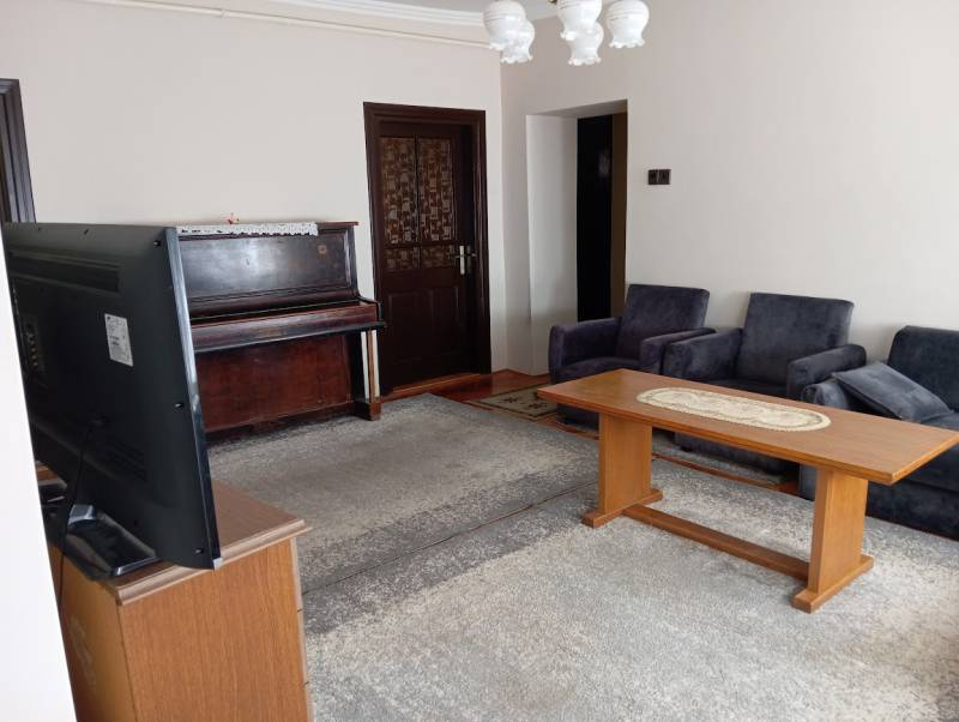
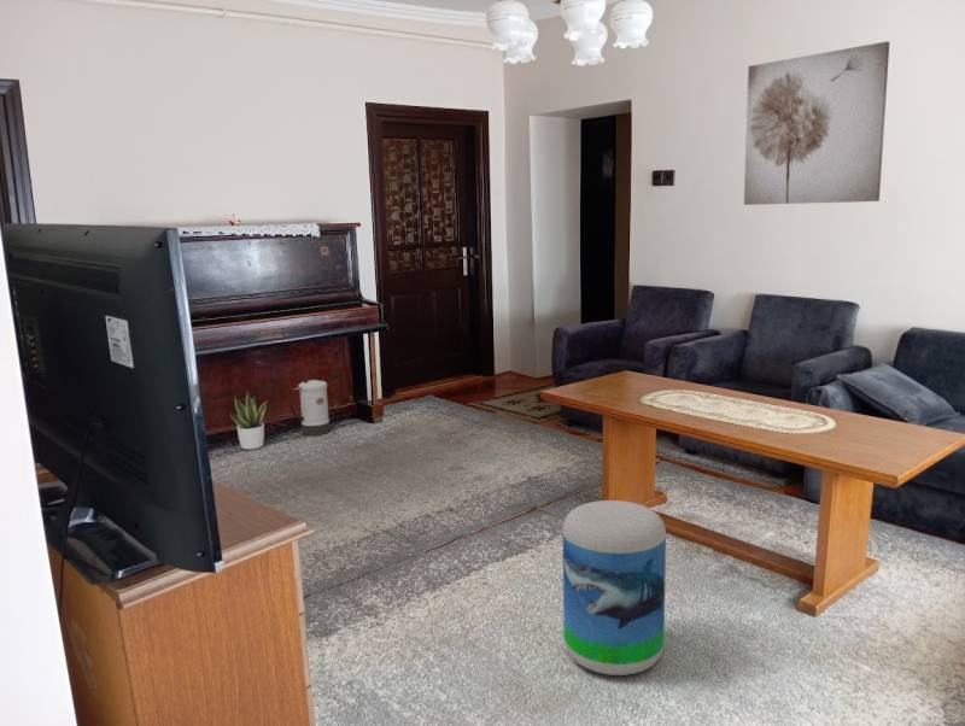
+ potted plant (250, 417)
+ watering can (312, 396)
+ wall art (809, 130)
+ stool (613, 584)
